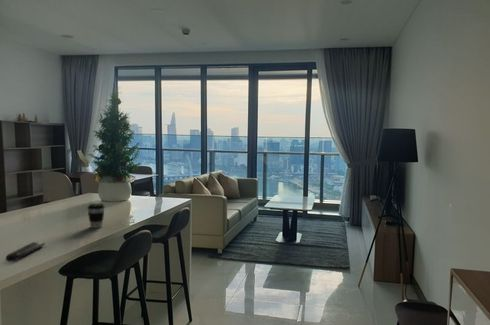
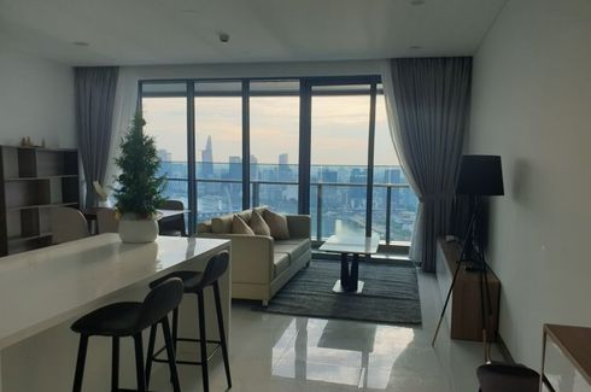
- remote control (26, 250)
- coffee cup (96, 215)
